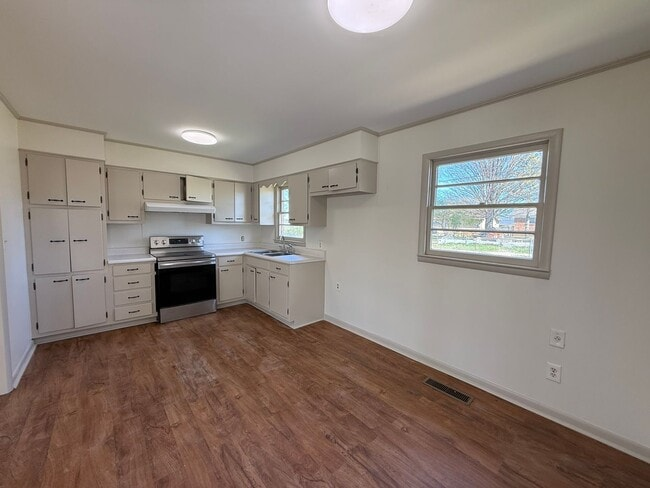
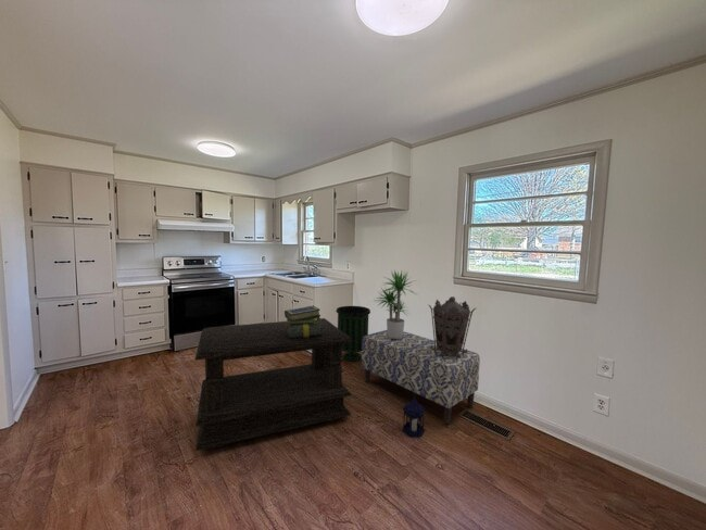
+ potted plant (395, 303)
+ coffee table (274, 373)
+ stack of books (303, 320)
+ bench (415, 368)
+ lantern (450, 325)
+ lantern (414, 412)
+ trash can (352, 333)
